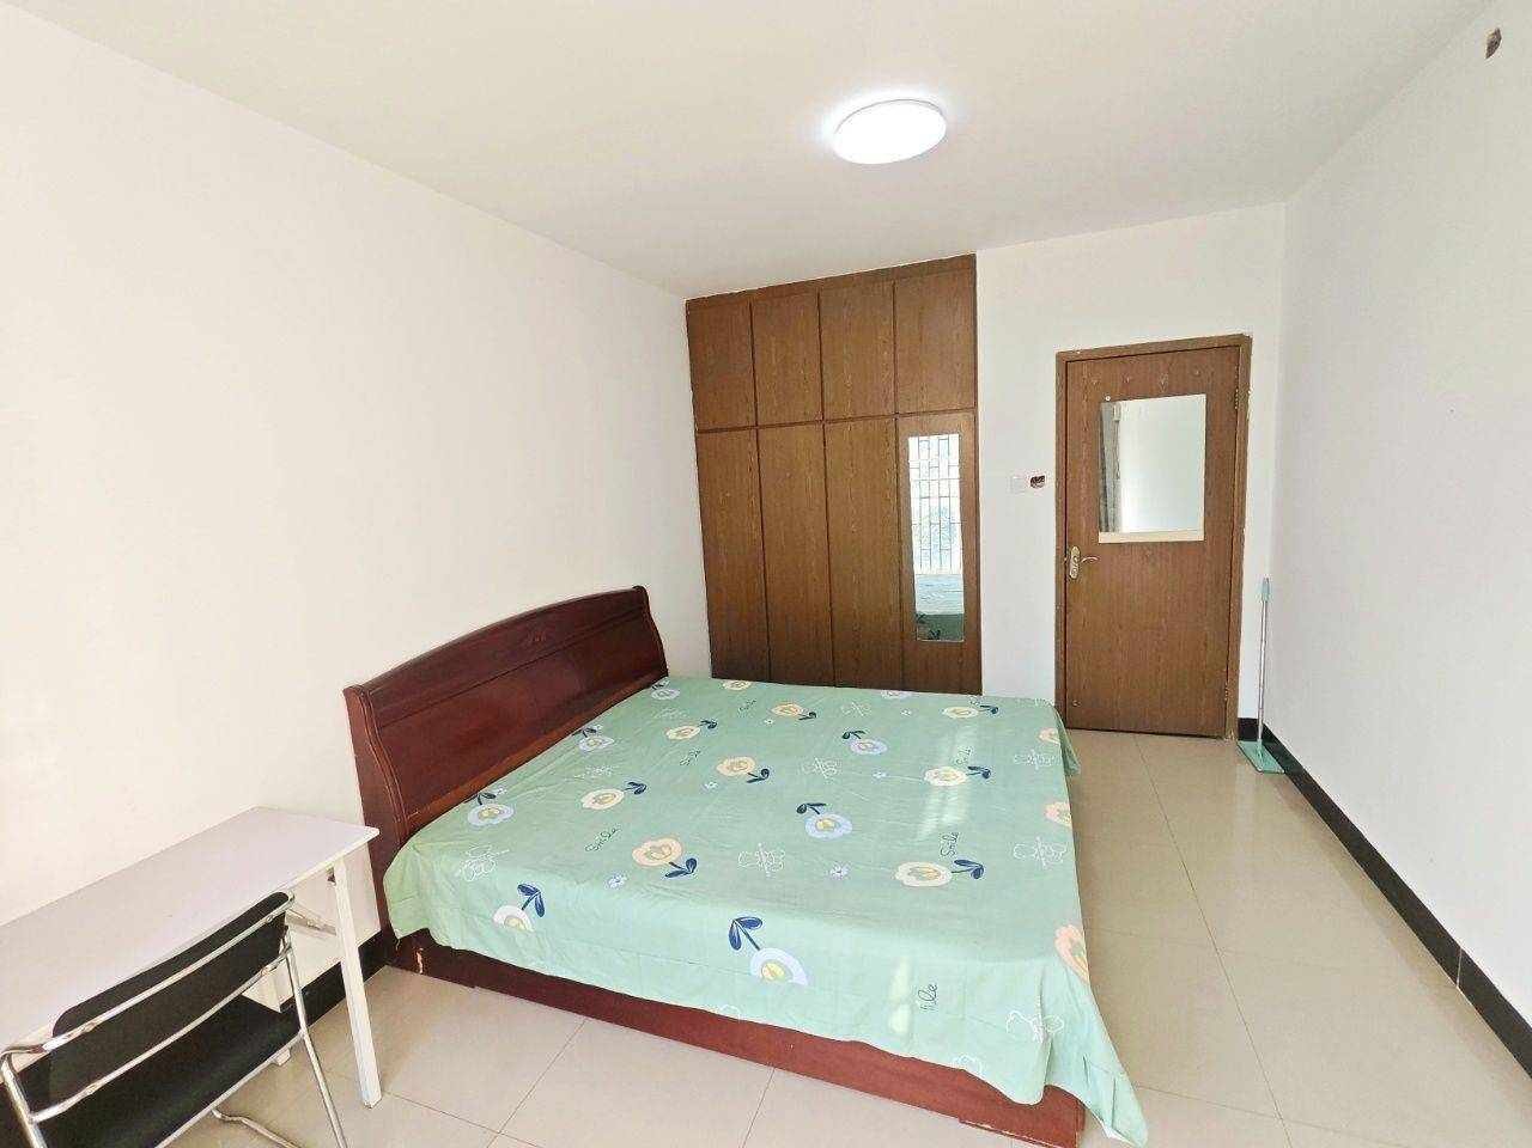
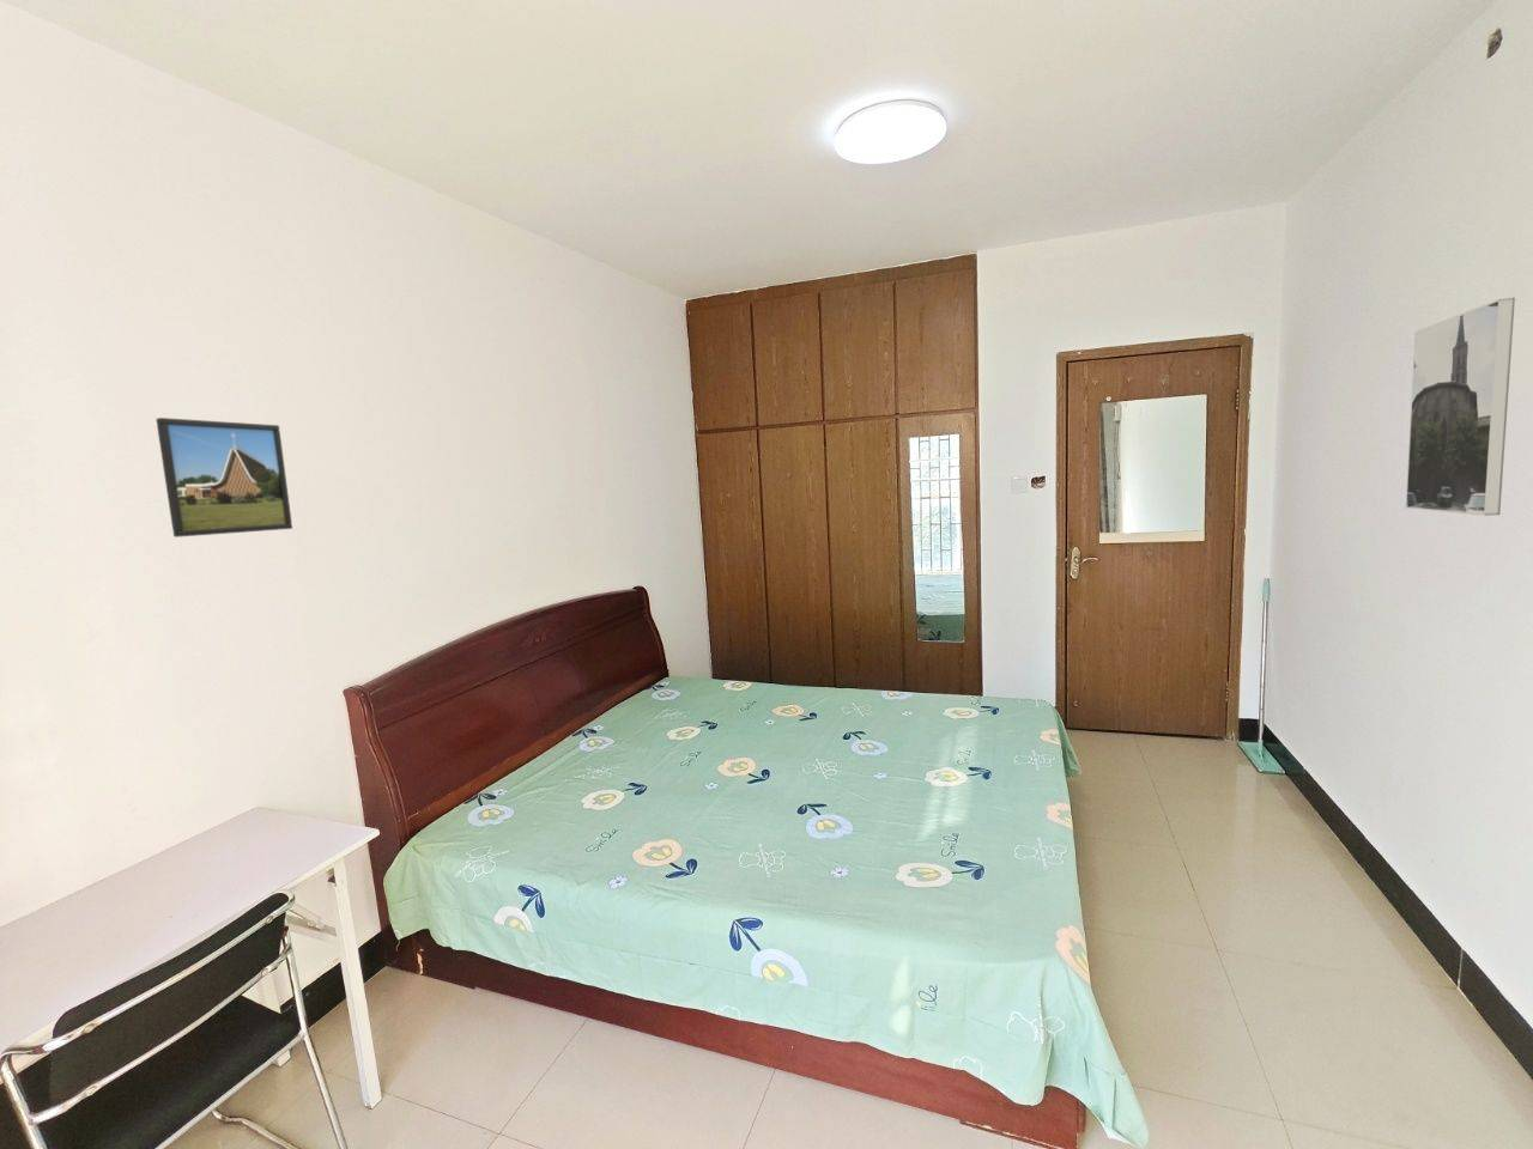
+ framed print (229, 478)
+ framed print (1453, 415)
